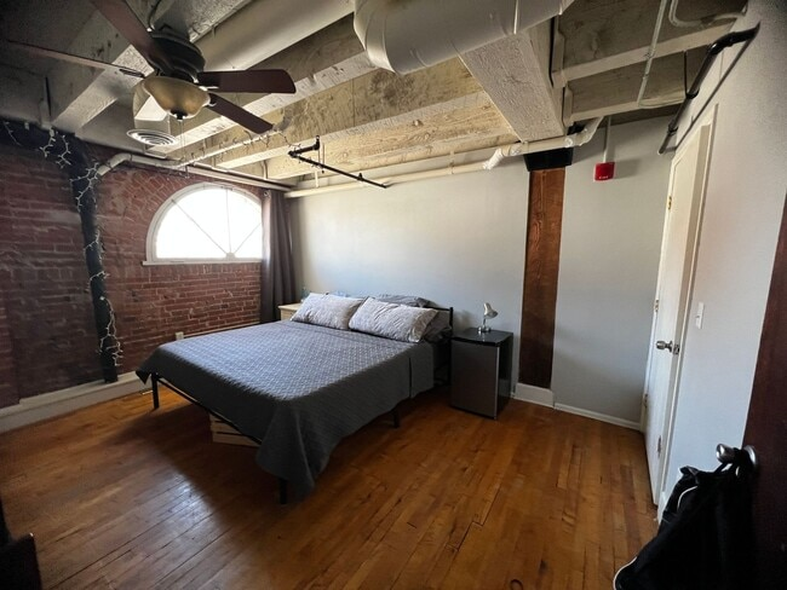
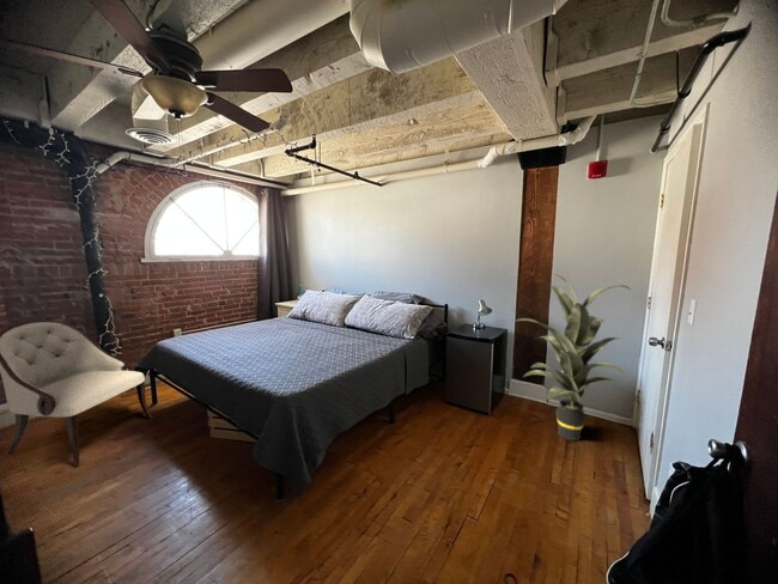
+ indoor plant (569, 355)
+ armchair (72, 381)
